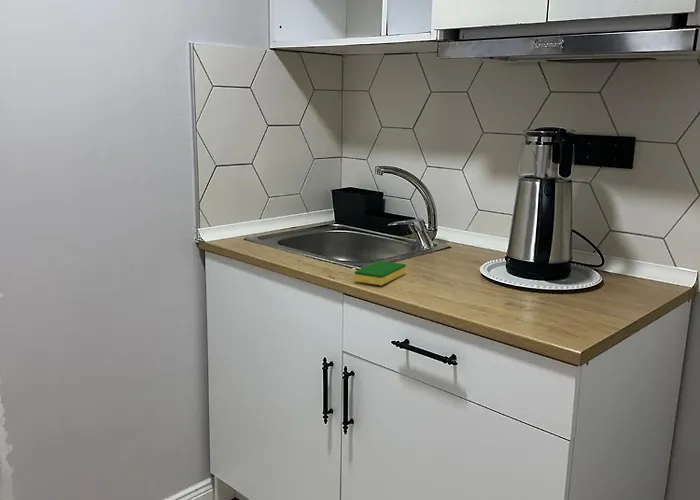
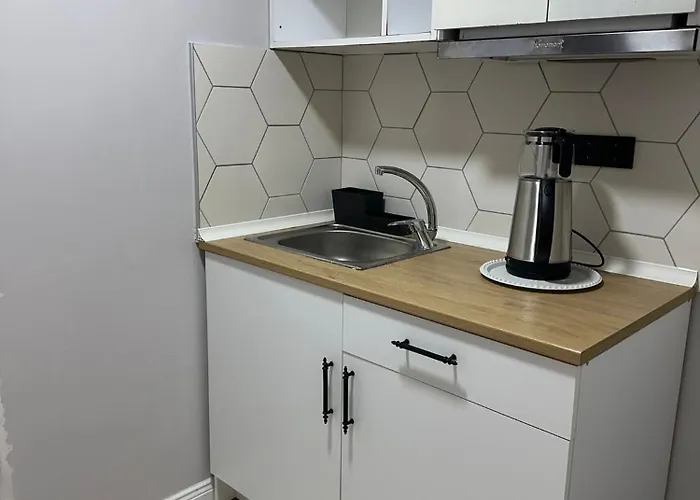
- dish sponge (380, 272)
